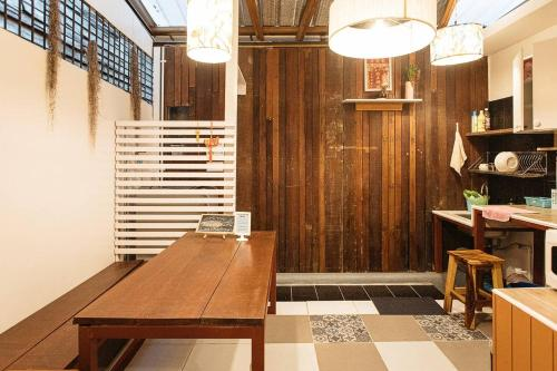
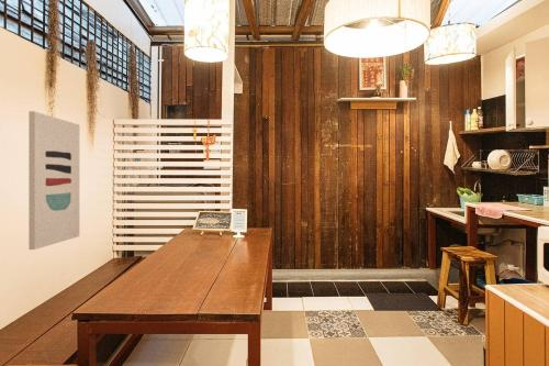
+ wall art (57, 180)
